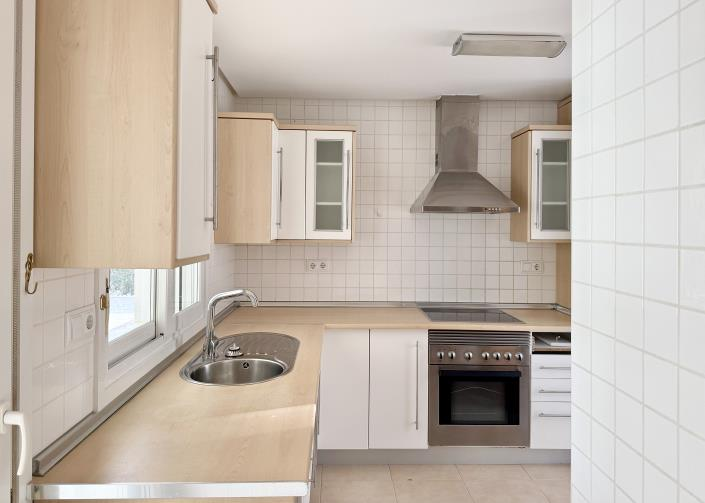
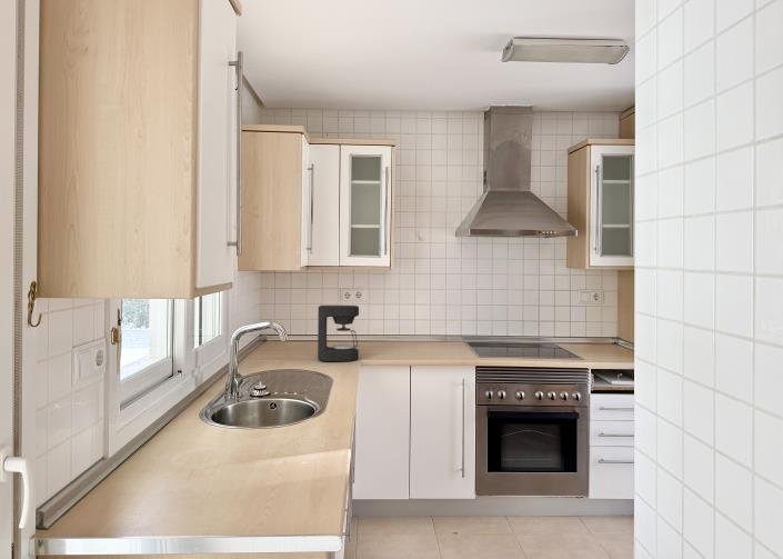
+ coffee maker (338, 330)
